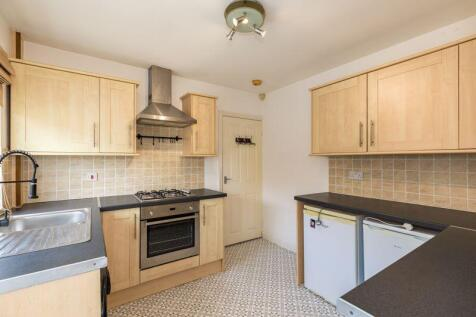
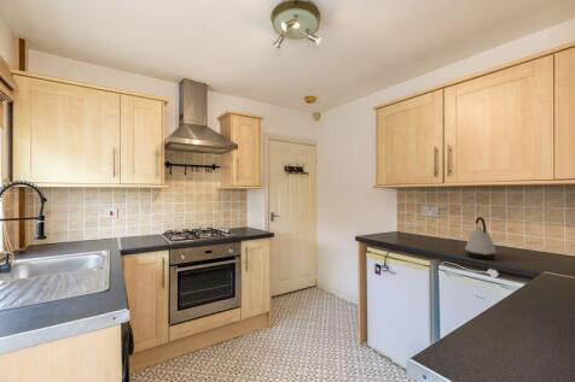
+ kettle (480, 236)
